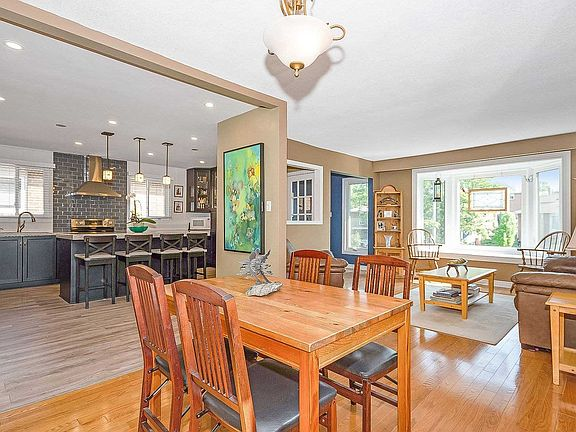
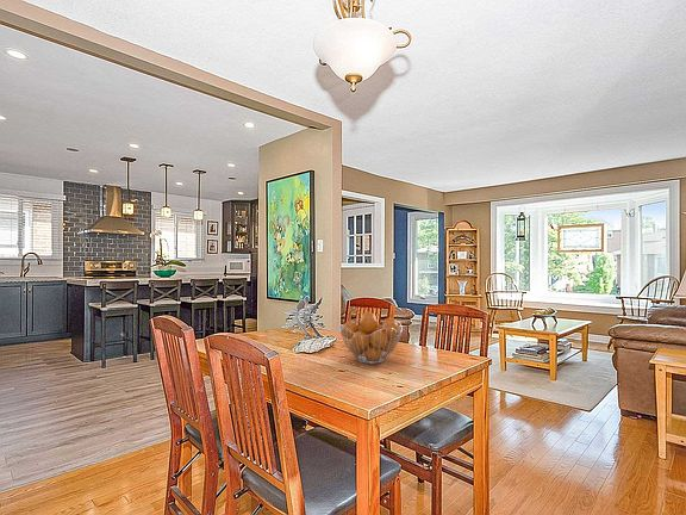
+ fruit basket (370, 336)
